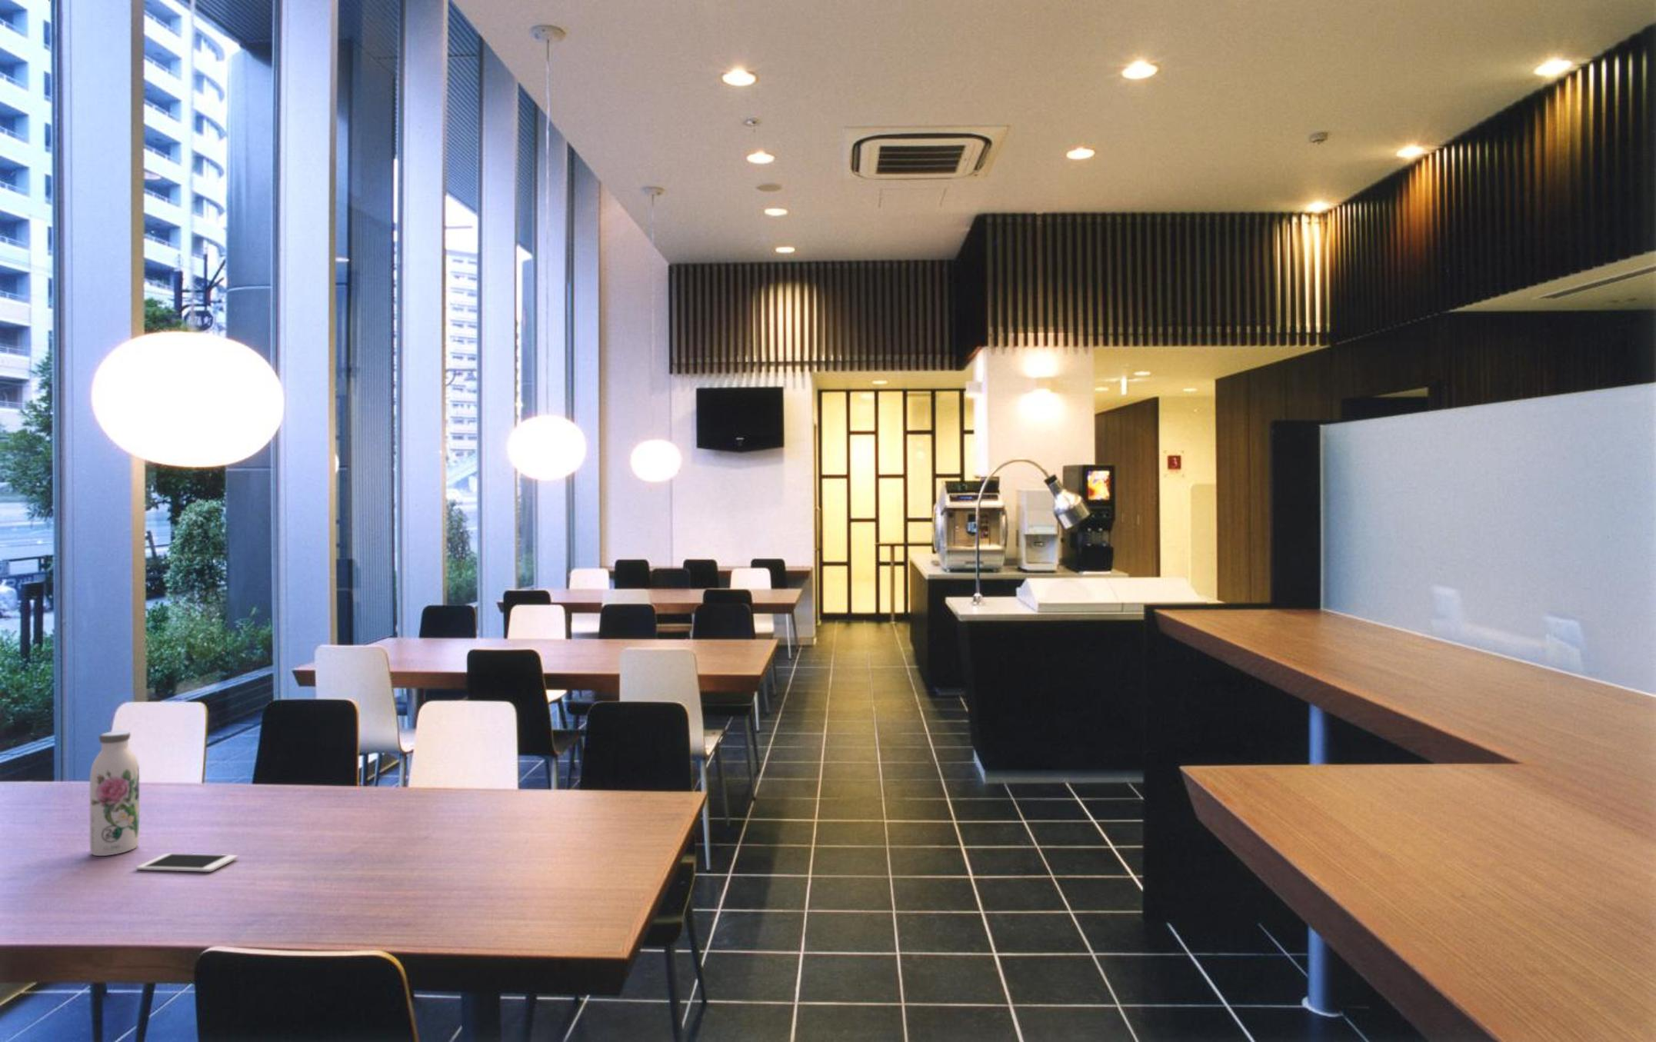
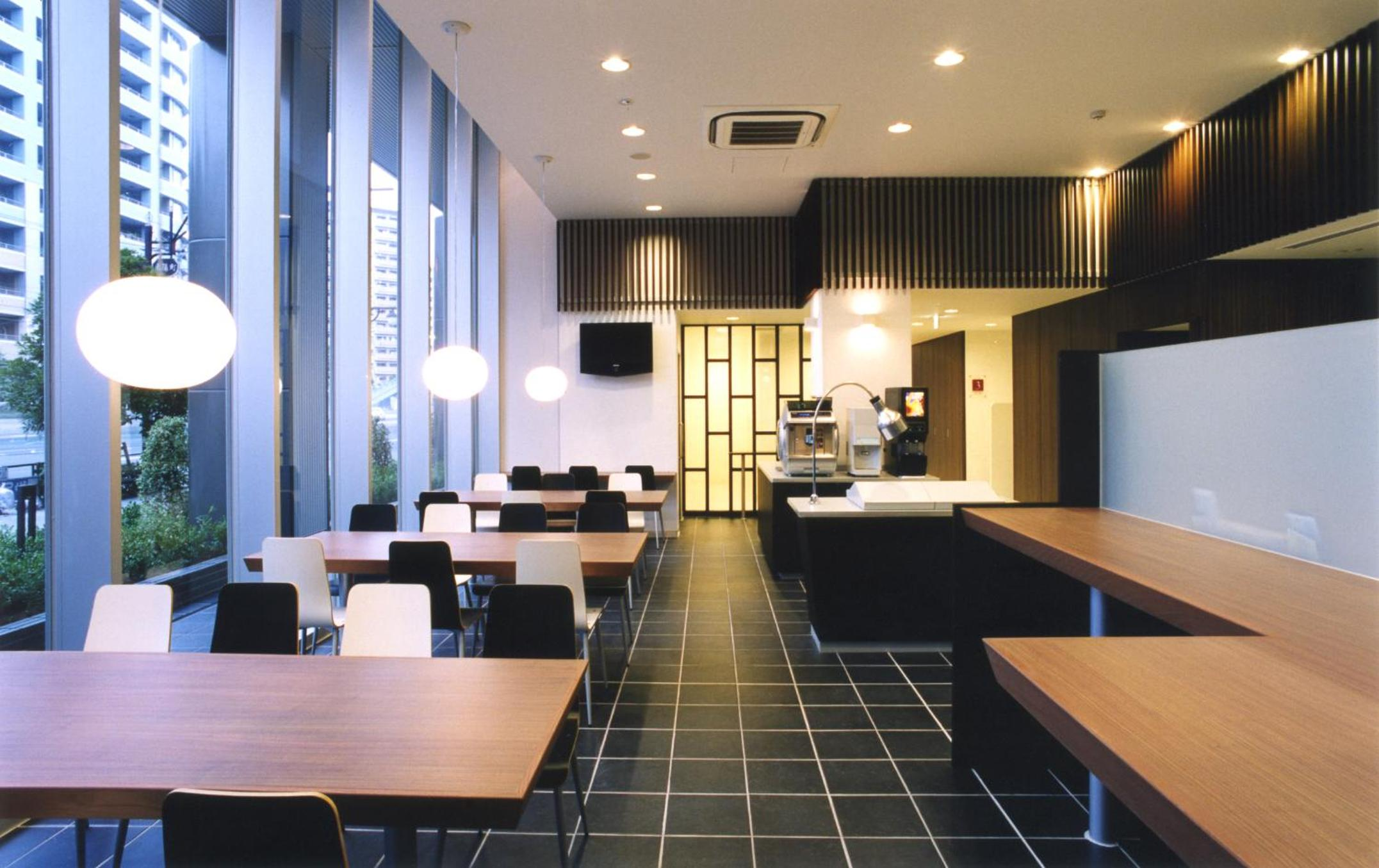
- cell phone (187, 862)
- water bottle (114, 791)
